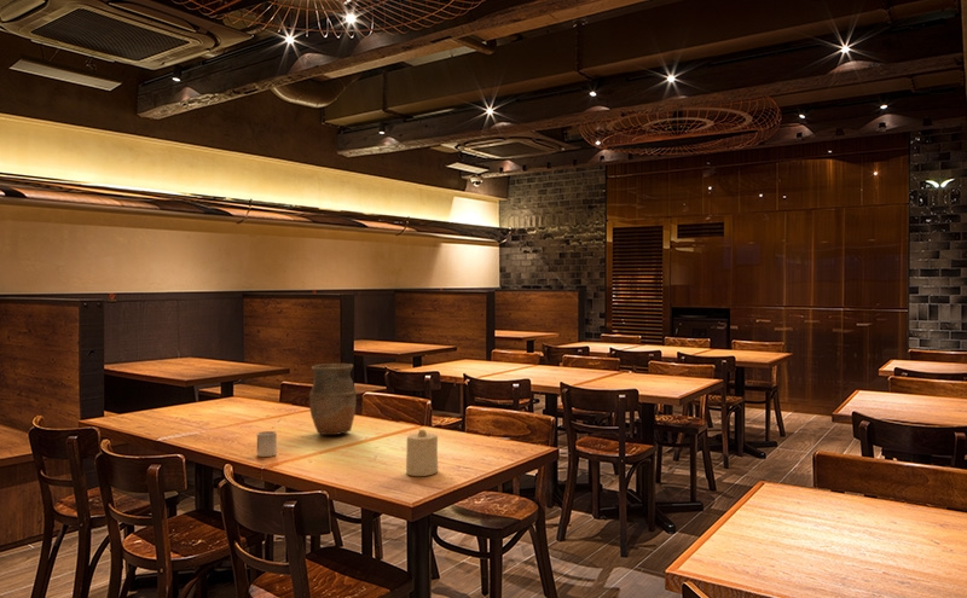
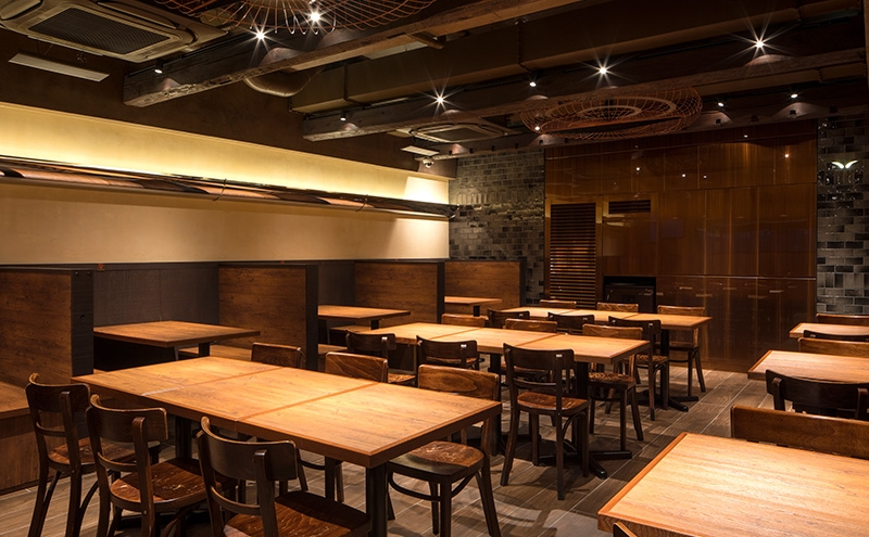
- candle (422, 449)
- vase (332, 399)
- cup (267, 442)
